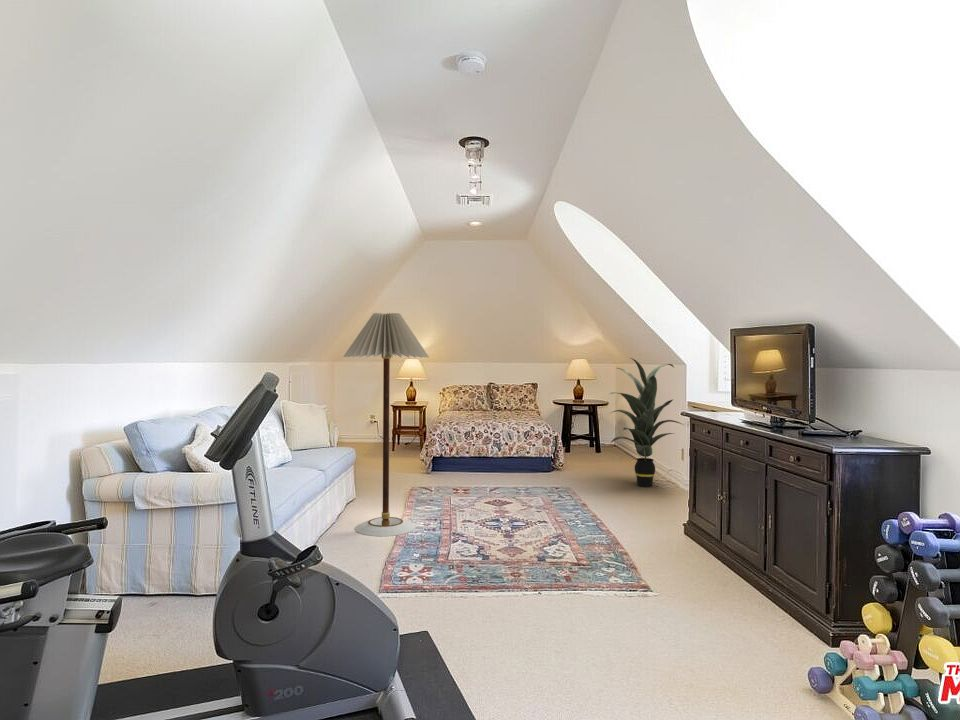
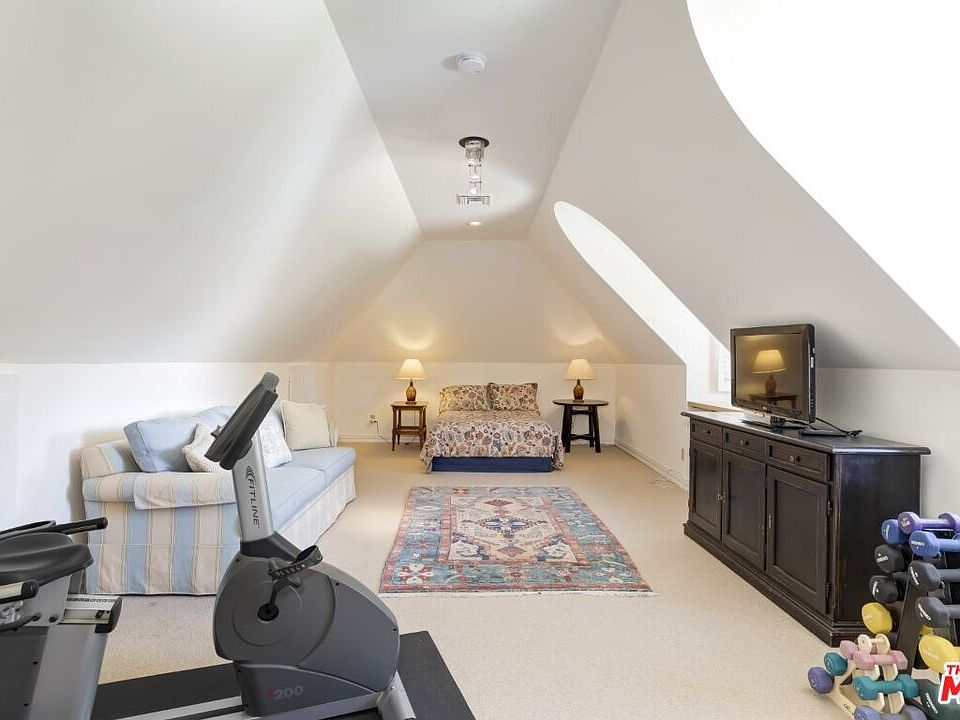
- floor lamp (386, 420)
- indoor plant (640, 421)
